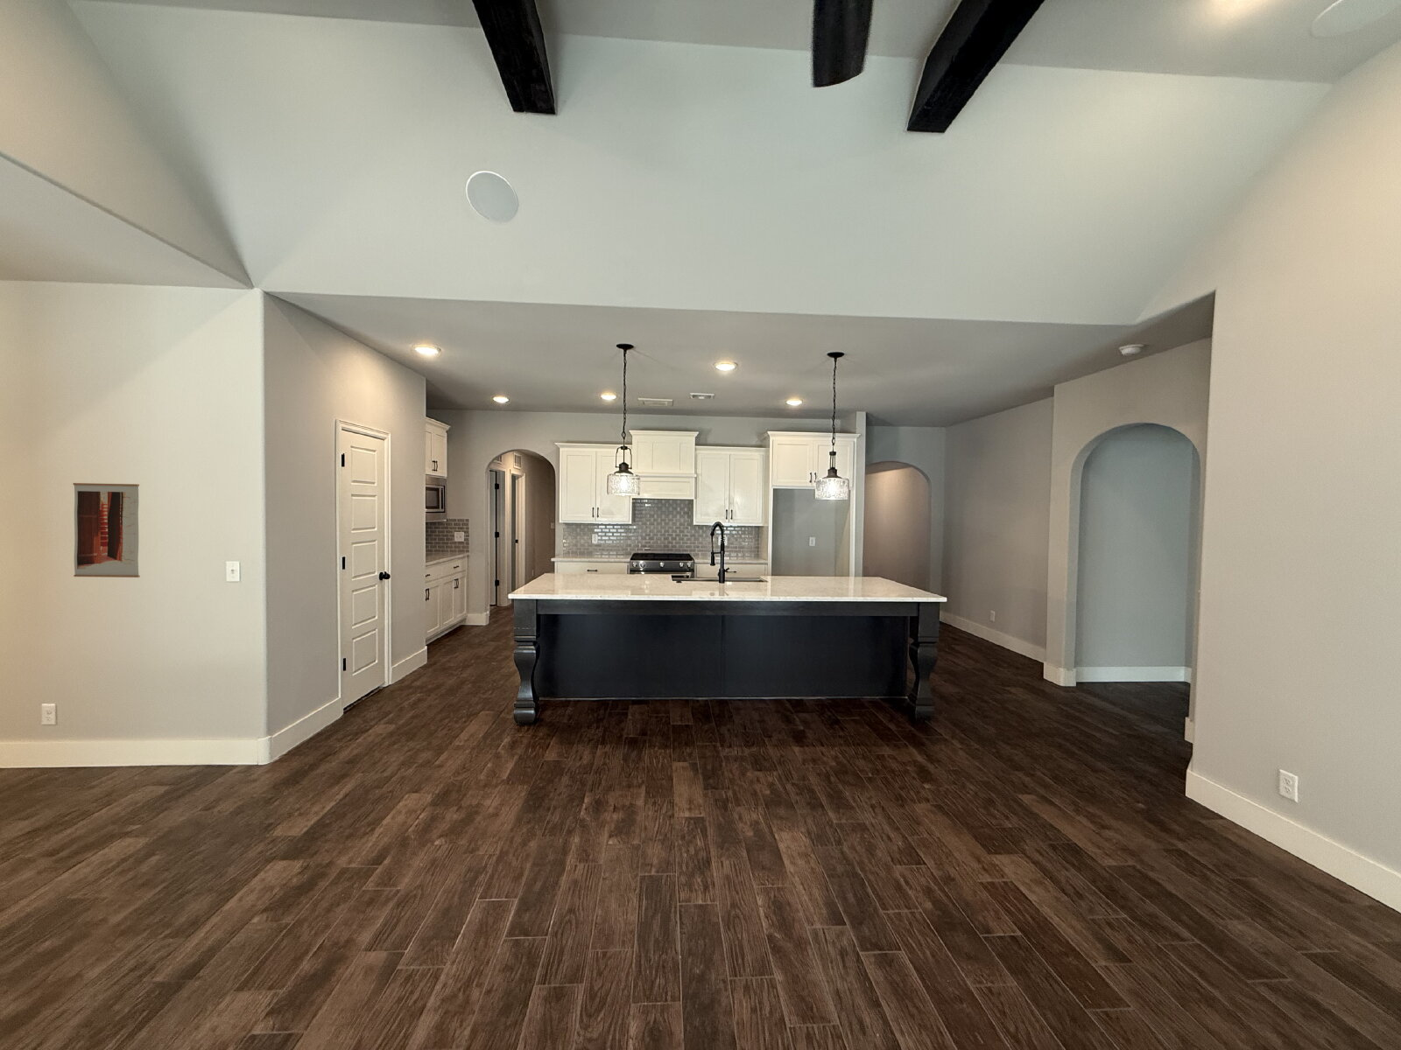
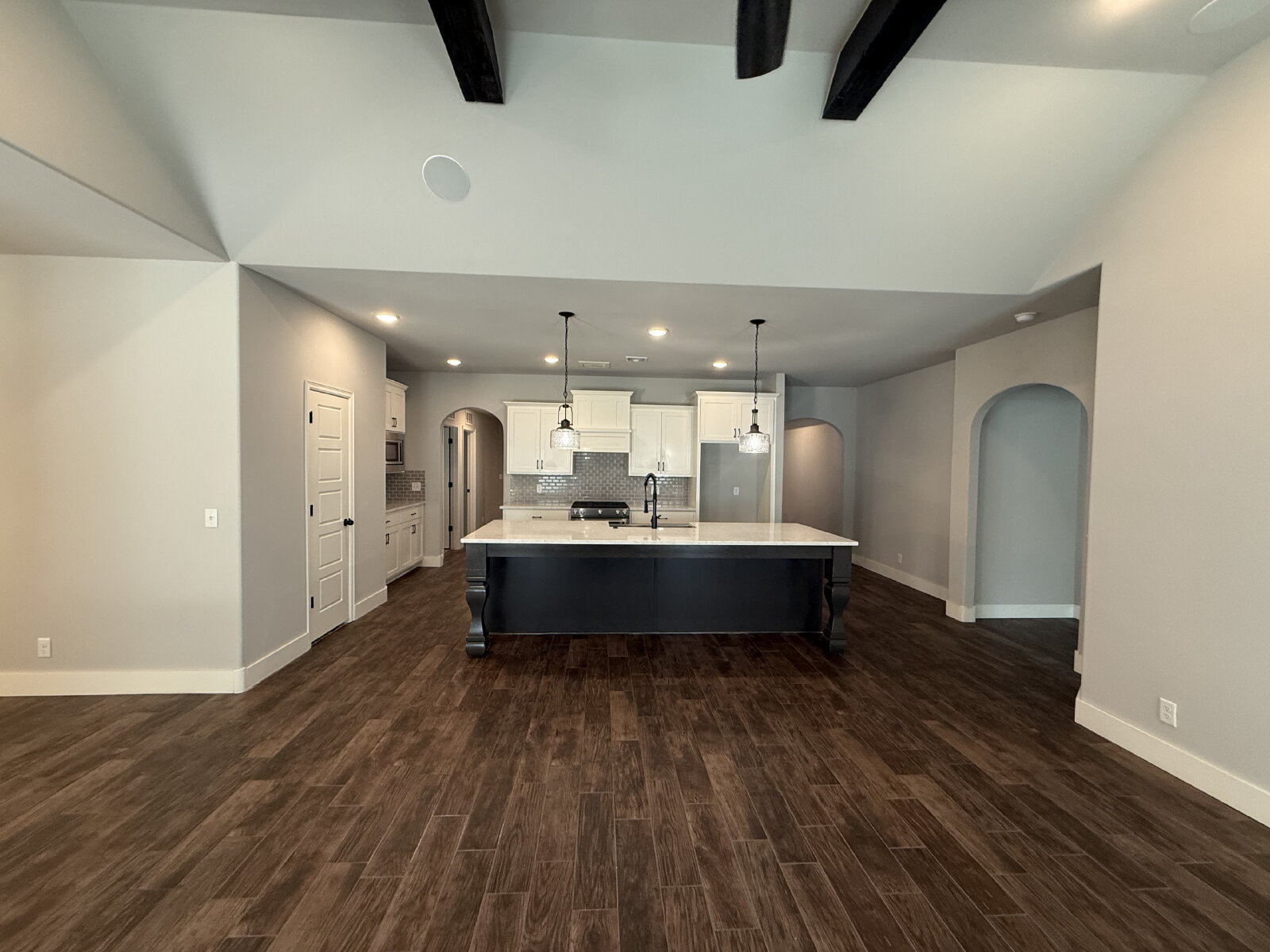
- wall art (106, 531)
